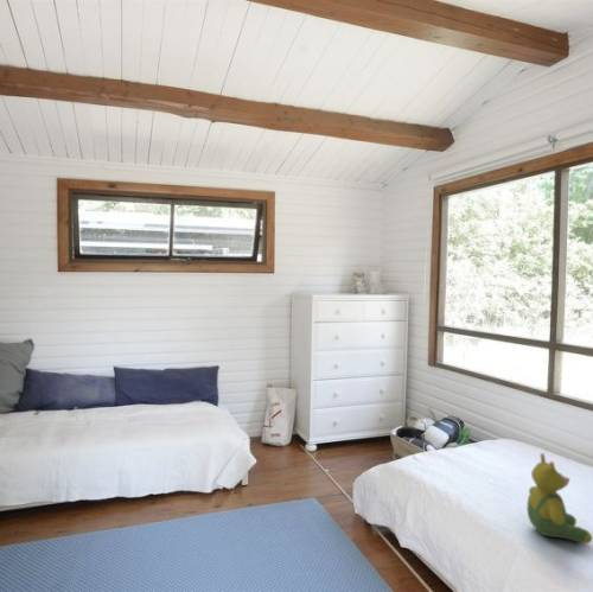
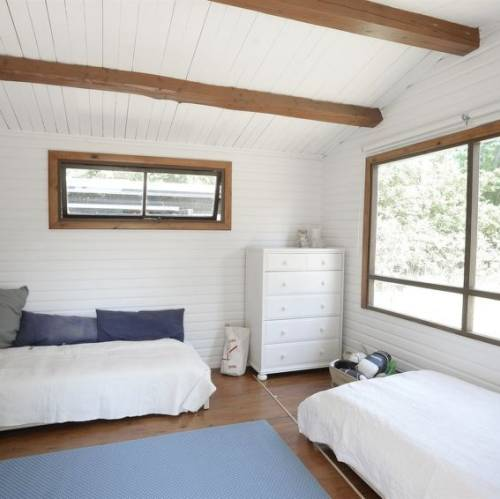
- teddy bear (557, 495)
